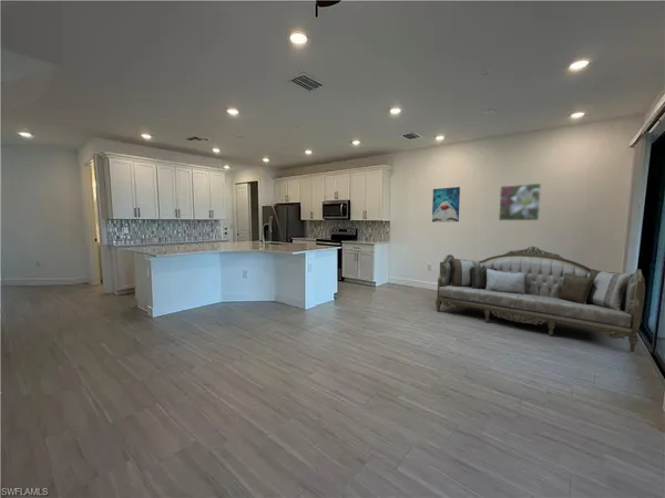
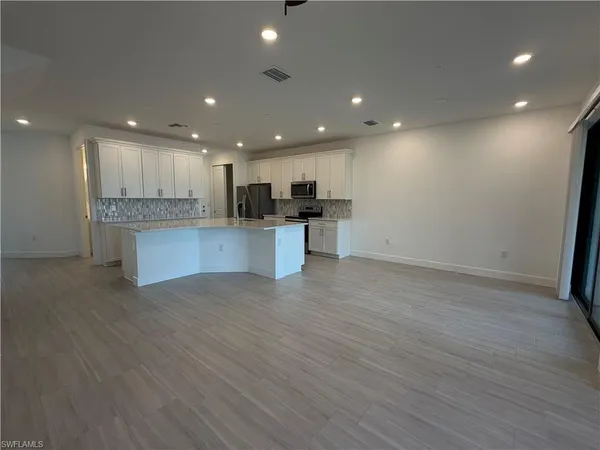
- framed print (519, 203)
- sofa (525, 286)
- wall art (446, 205)
